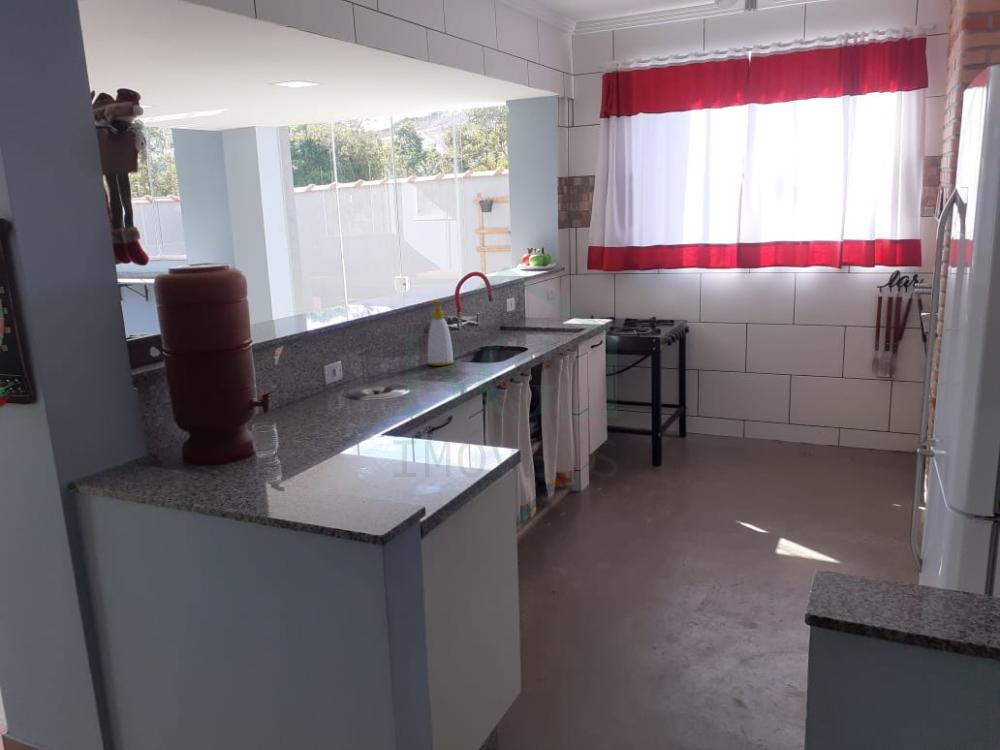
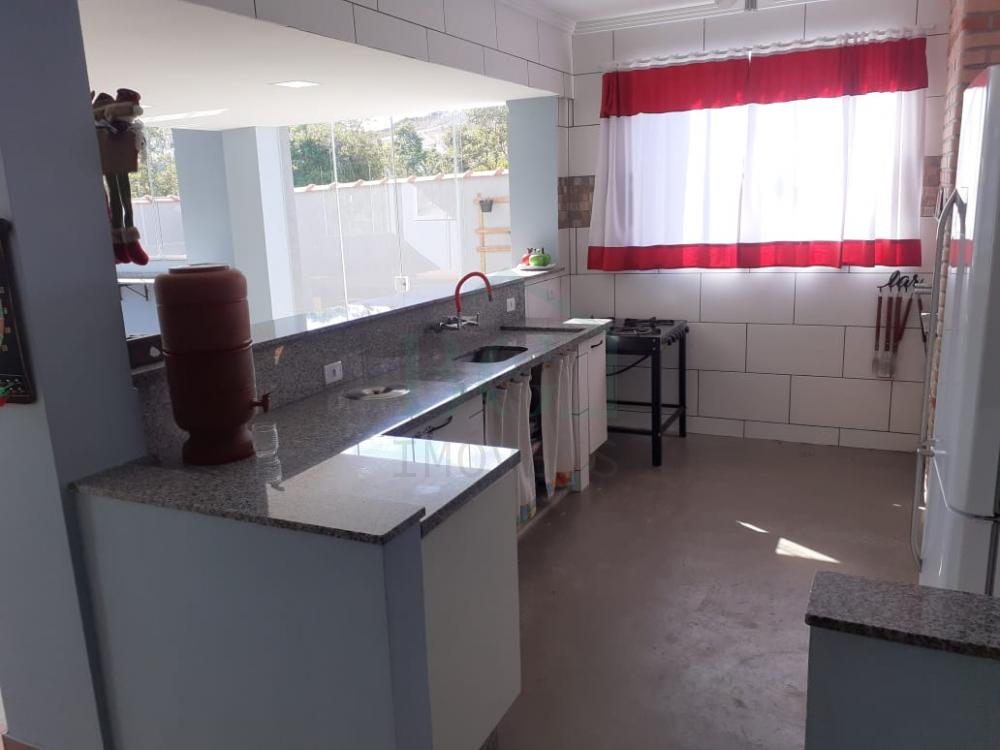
- soap bottle (438, 332)
